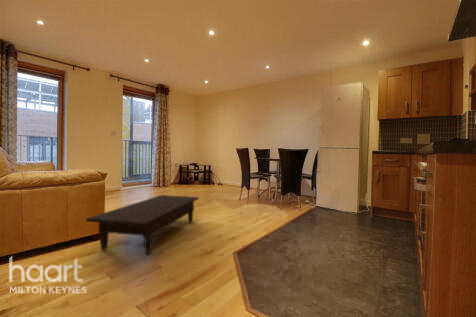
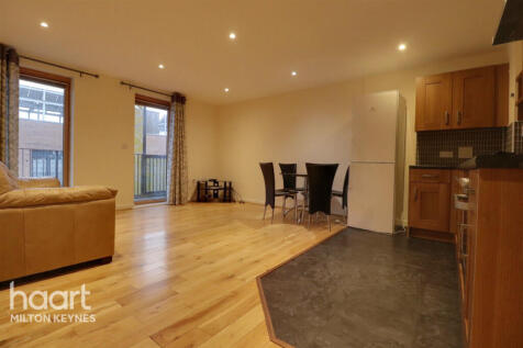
- coffee table (154, 219)
